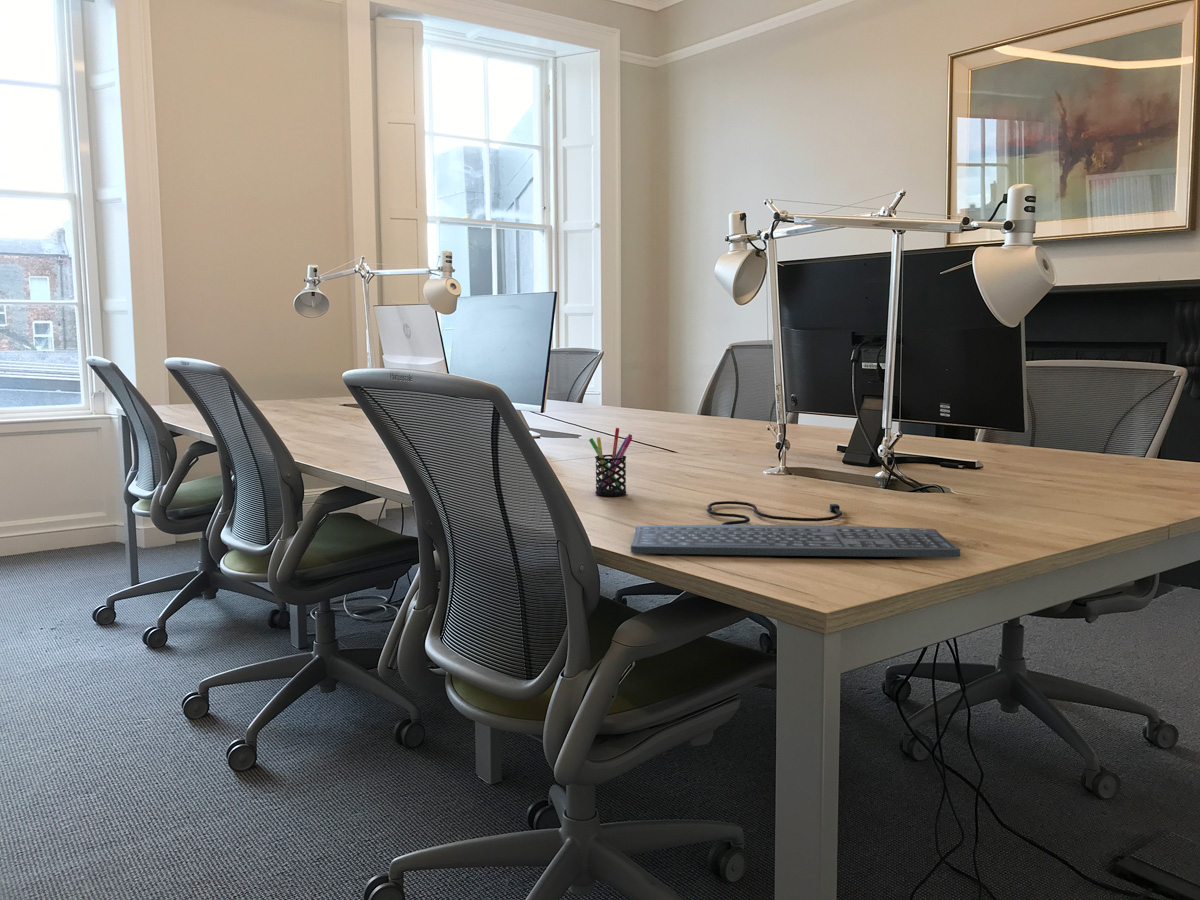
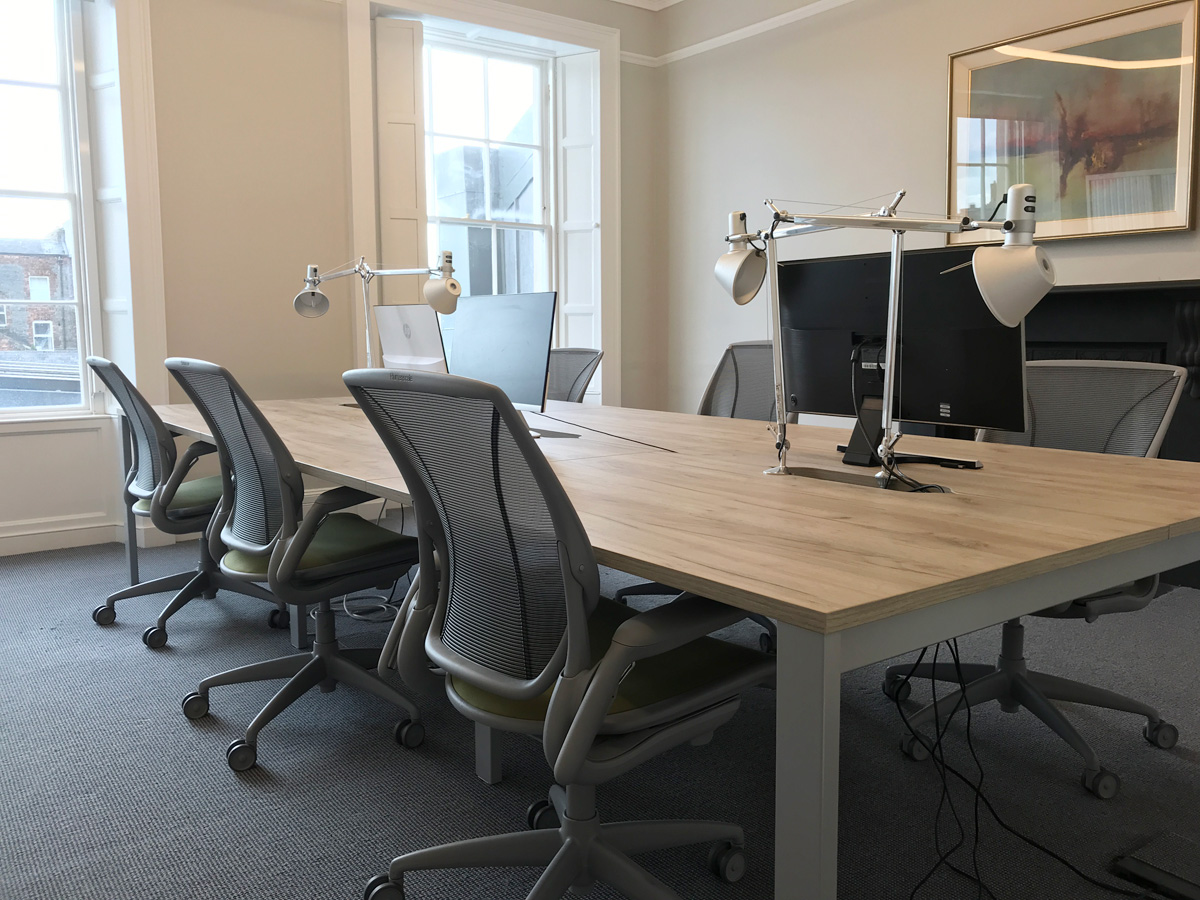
- pen holder (608, 461)
- keyboard (779, 525)
